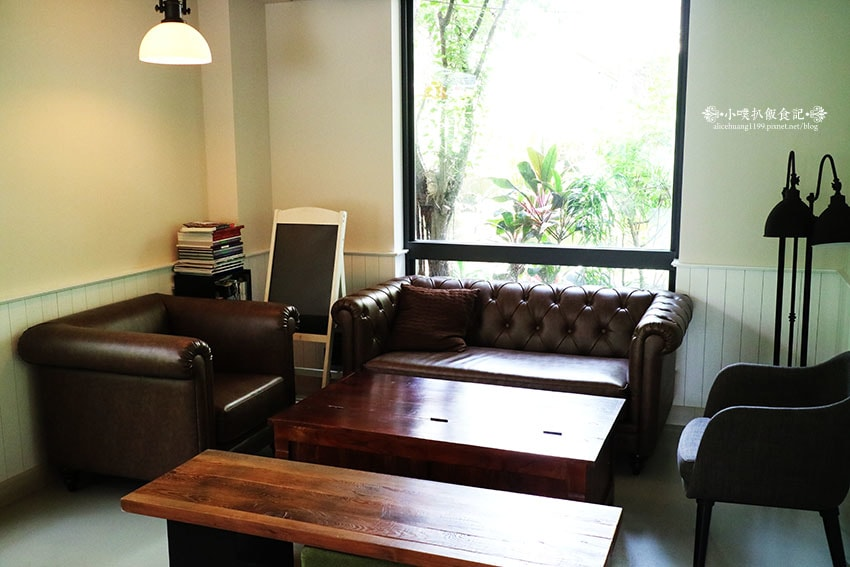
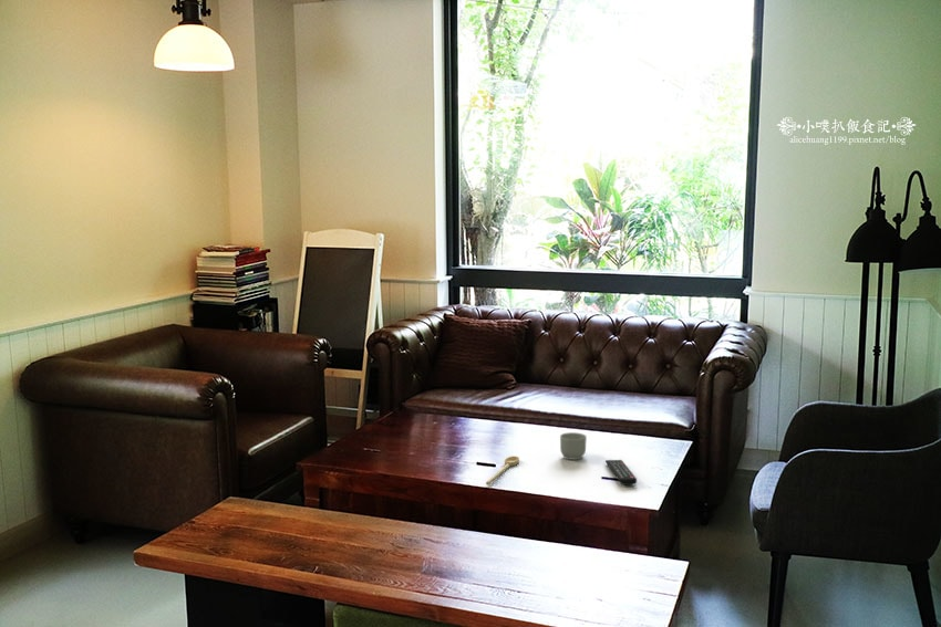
+ mug (573, 445)
+ remote control (620, 471)
+ spoon (501, 470)
